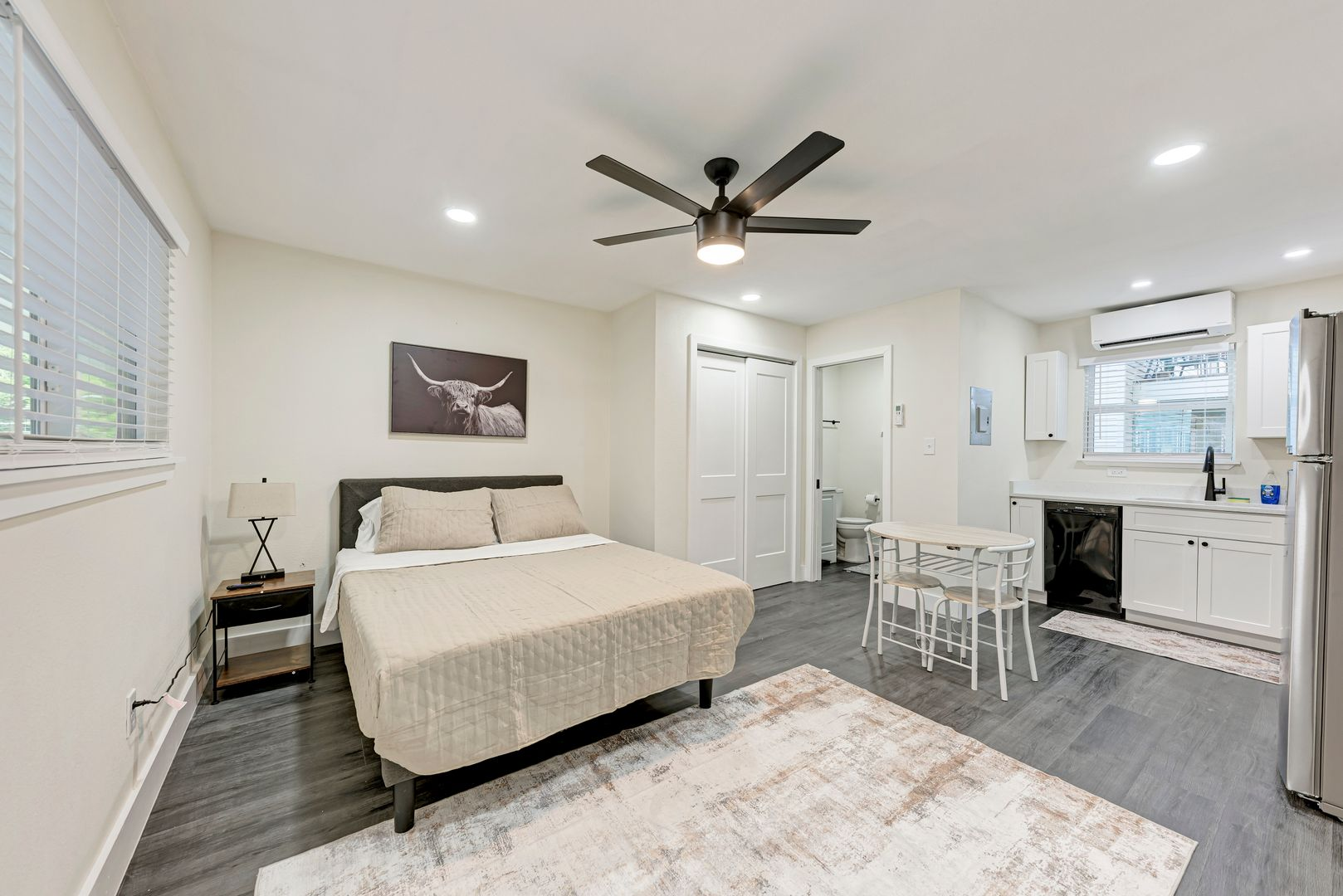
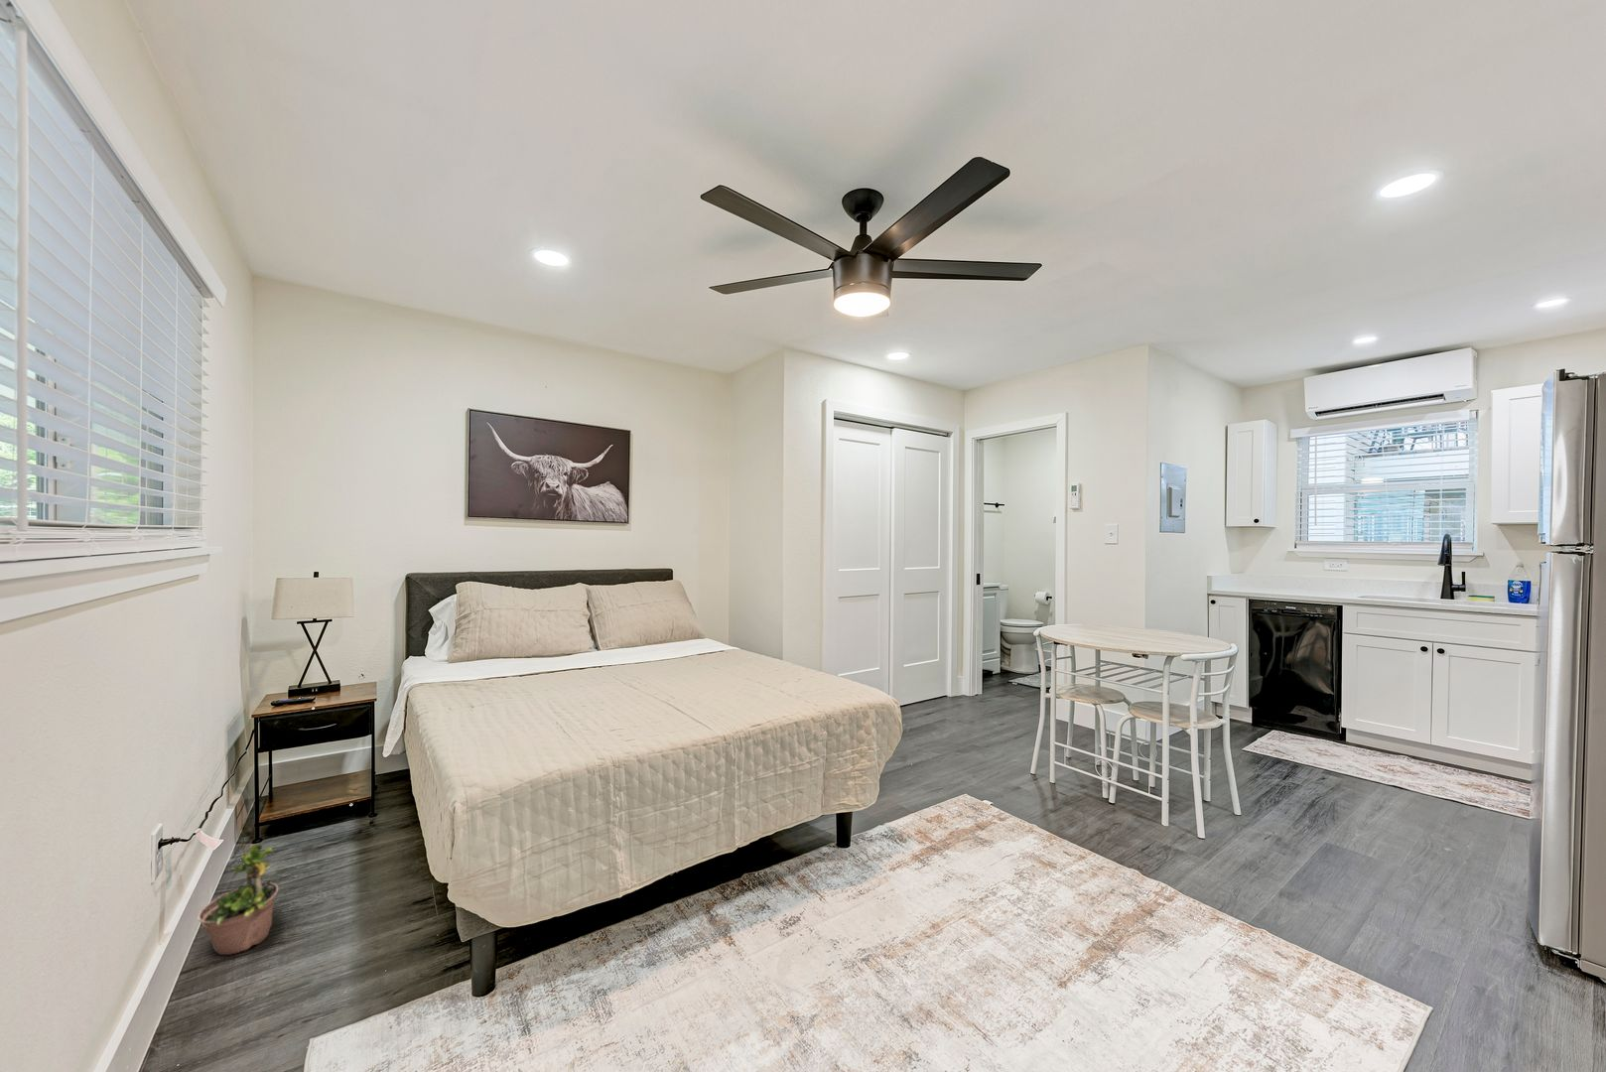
+ potted plant (238, 888)
